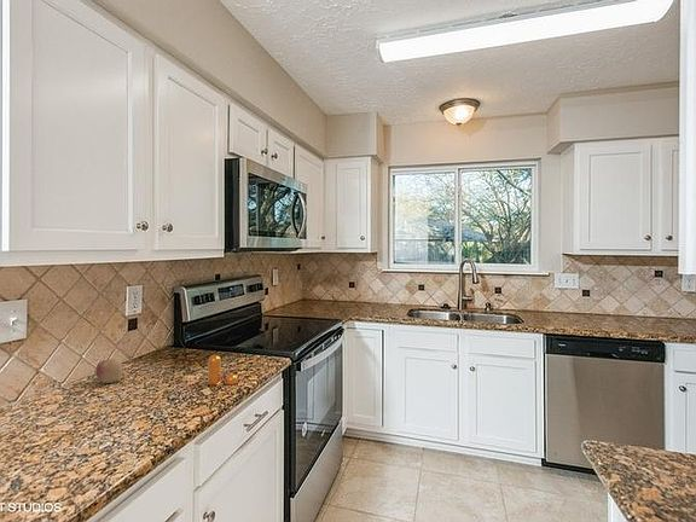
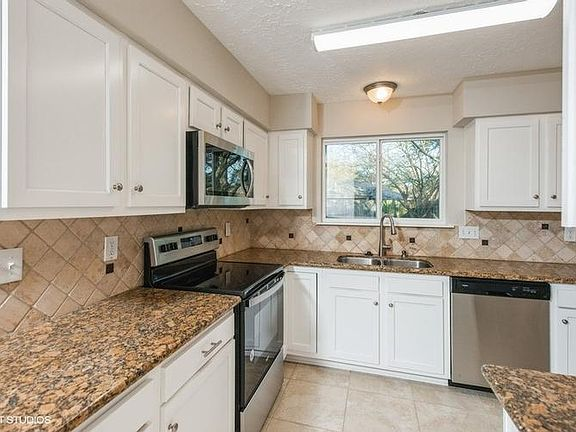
- apple (109, 370)
- pepper shaker (220, 369)
